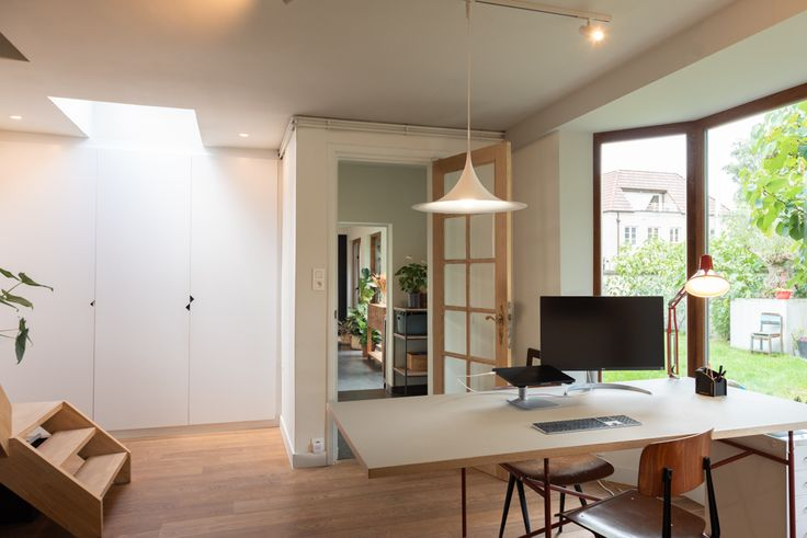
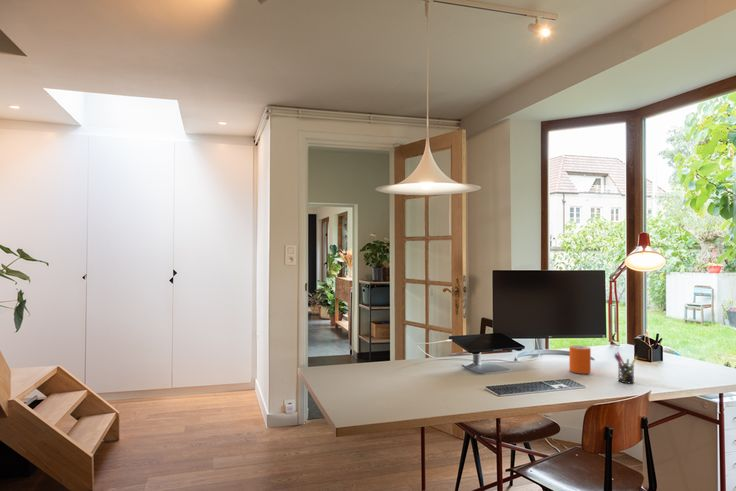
+ mug (577, 358)
+ pen holder (625, 367)
